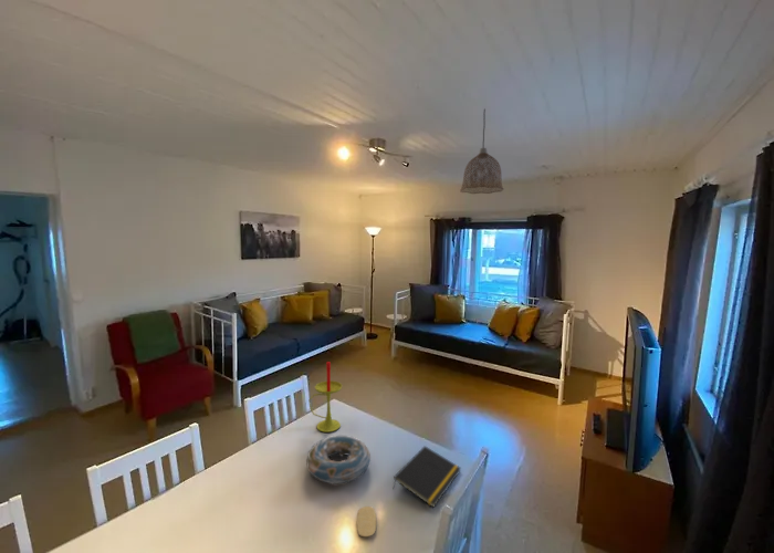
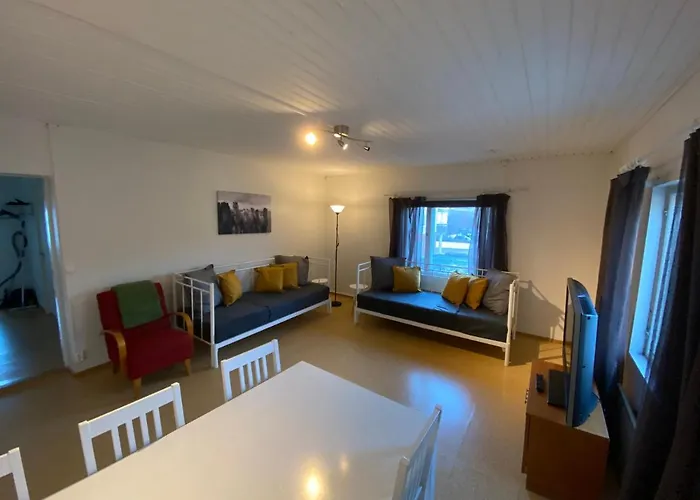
- pendant lamp (482, 150)
- coaster (366, 520)
- candle (327, 393)
- decorative bowl (341, 456)
- notepad (428, 473)
